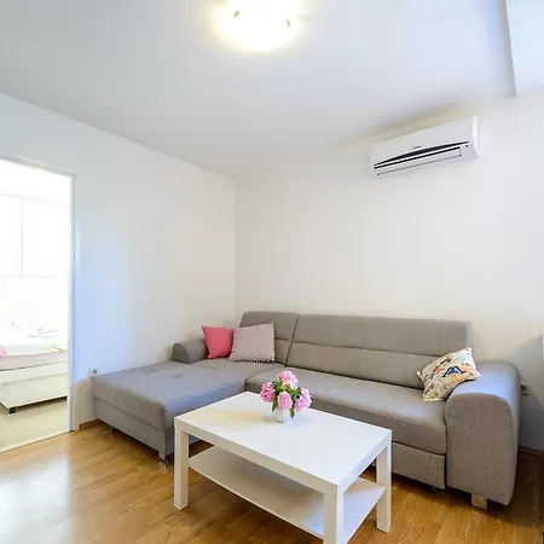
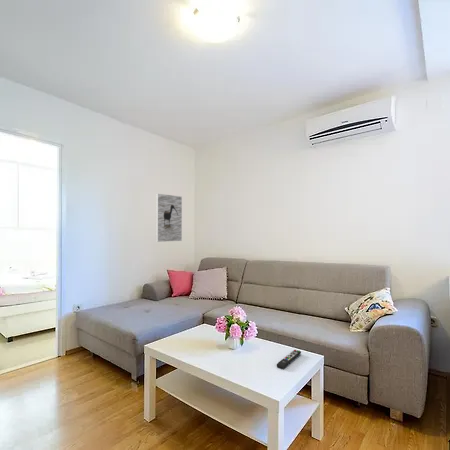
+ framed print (169, 218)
+ remote control (289, 358)
